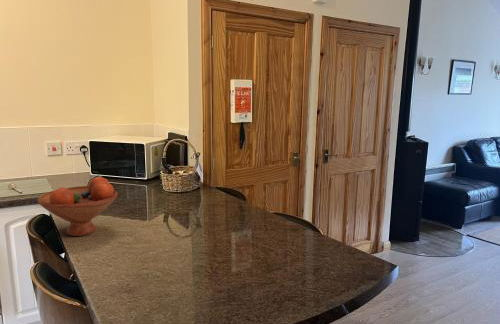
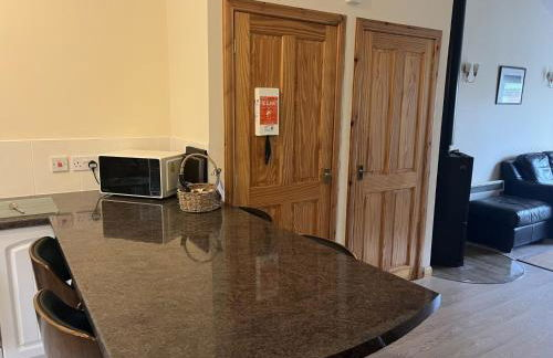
- fruit bowl (79, 206)
